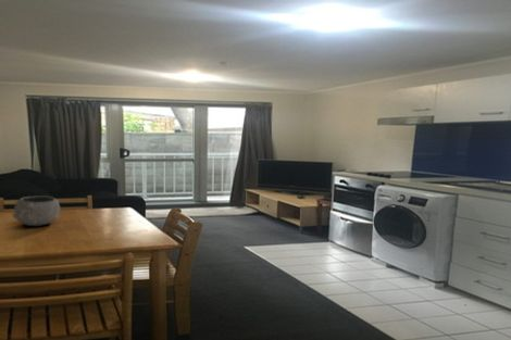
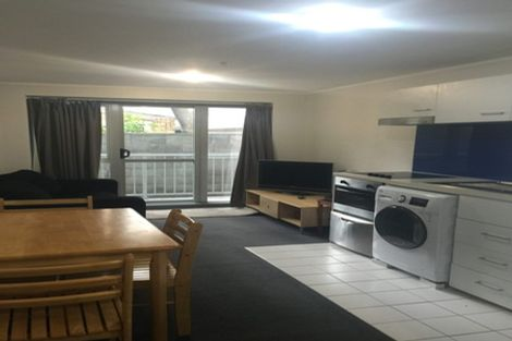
- bowl (37, 211)
